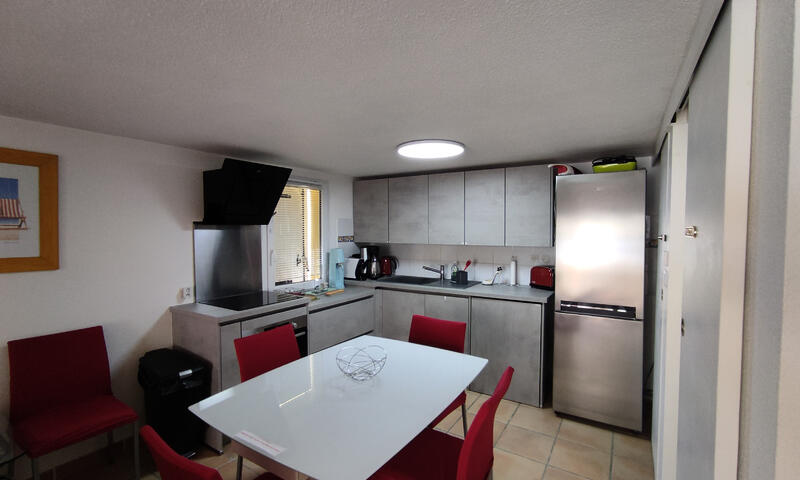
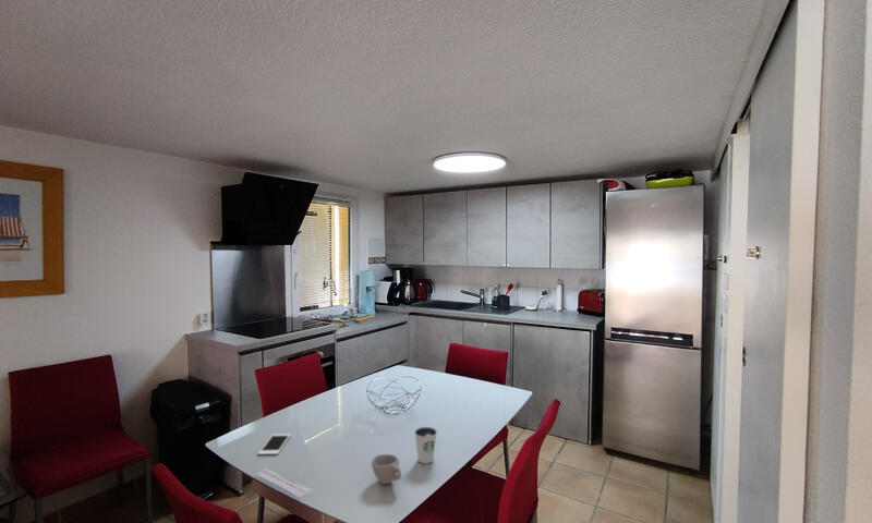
+ cup (388, 471)
+ dixie cup (425, 446)
+ cell phone (275, 443)
